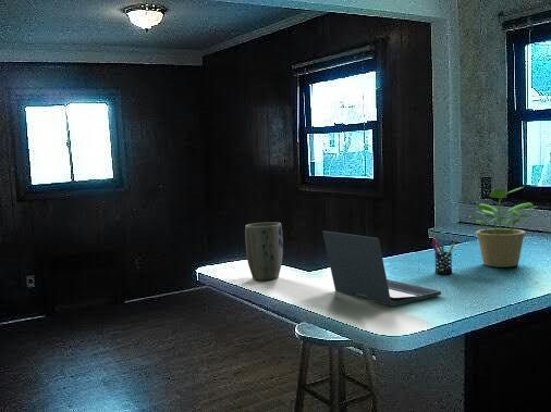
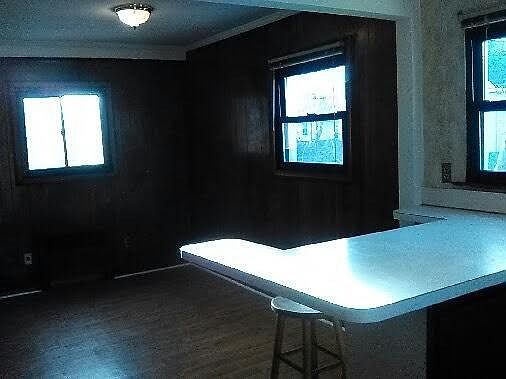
- plant pot (265, 250)
- pen holder (442, 255)
- potted plant (495, 225)
- laptop (380, 262)
